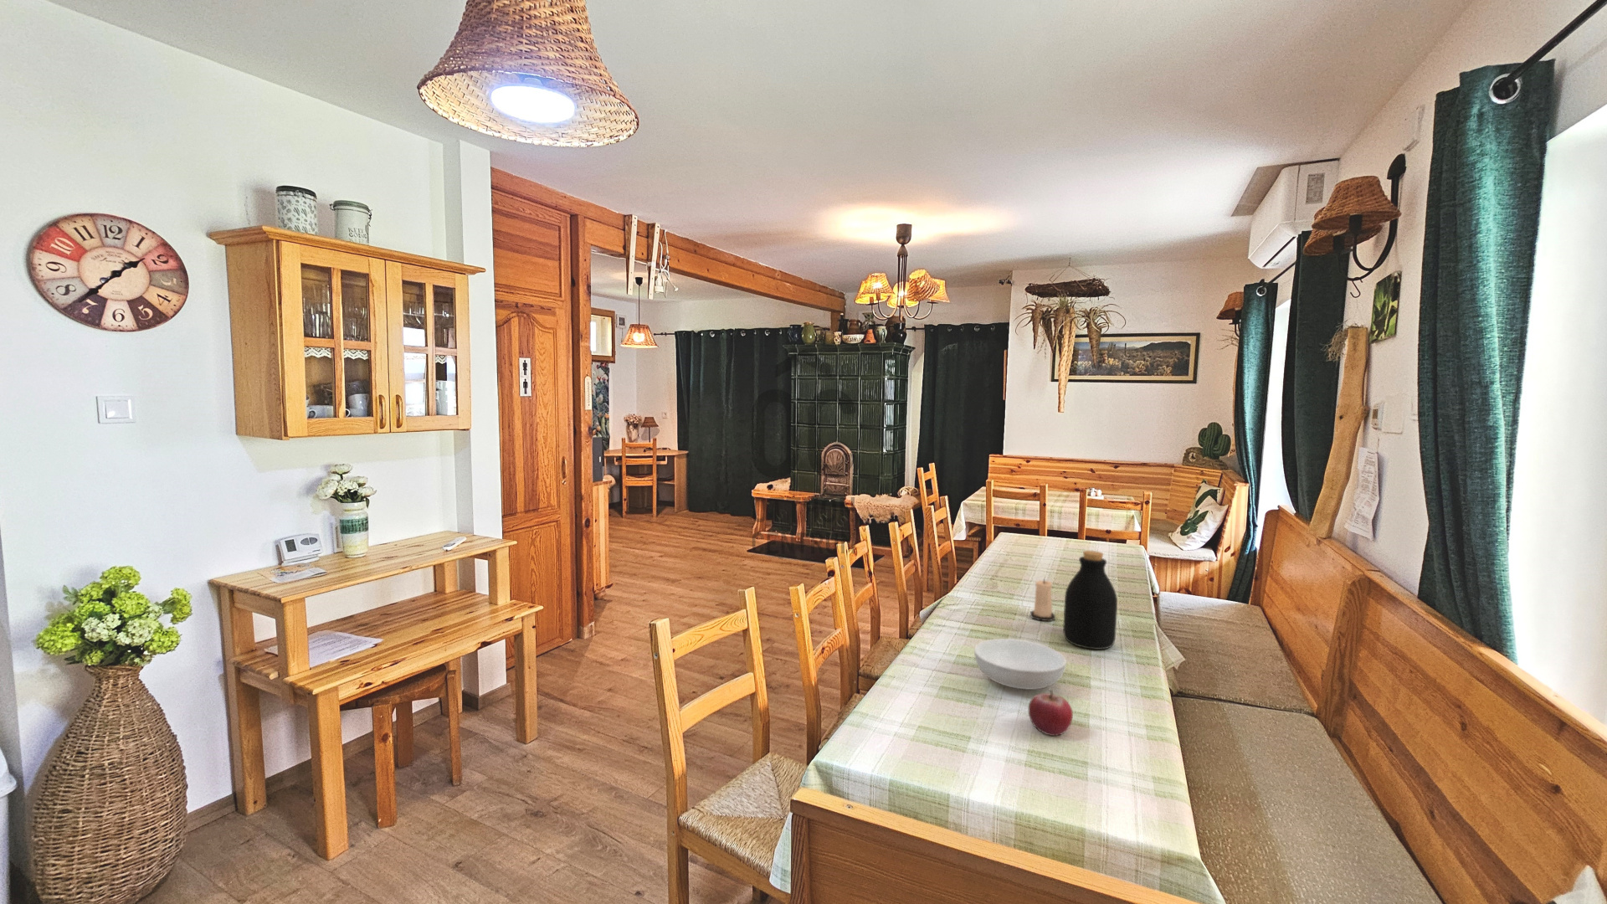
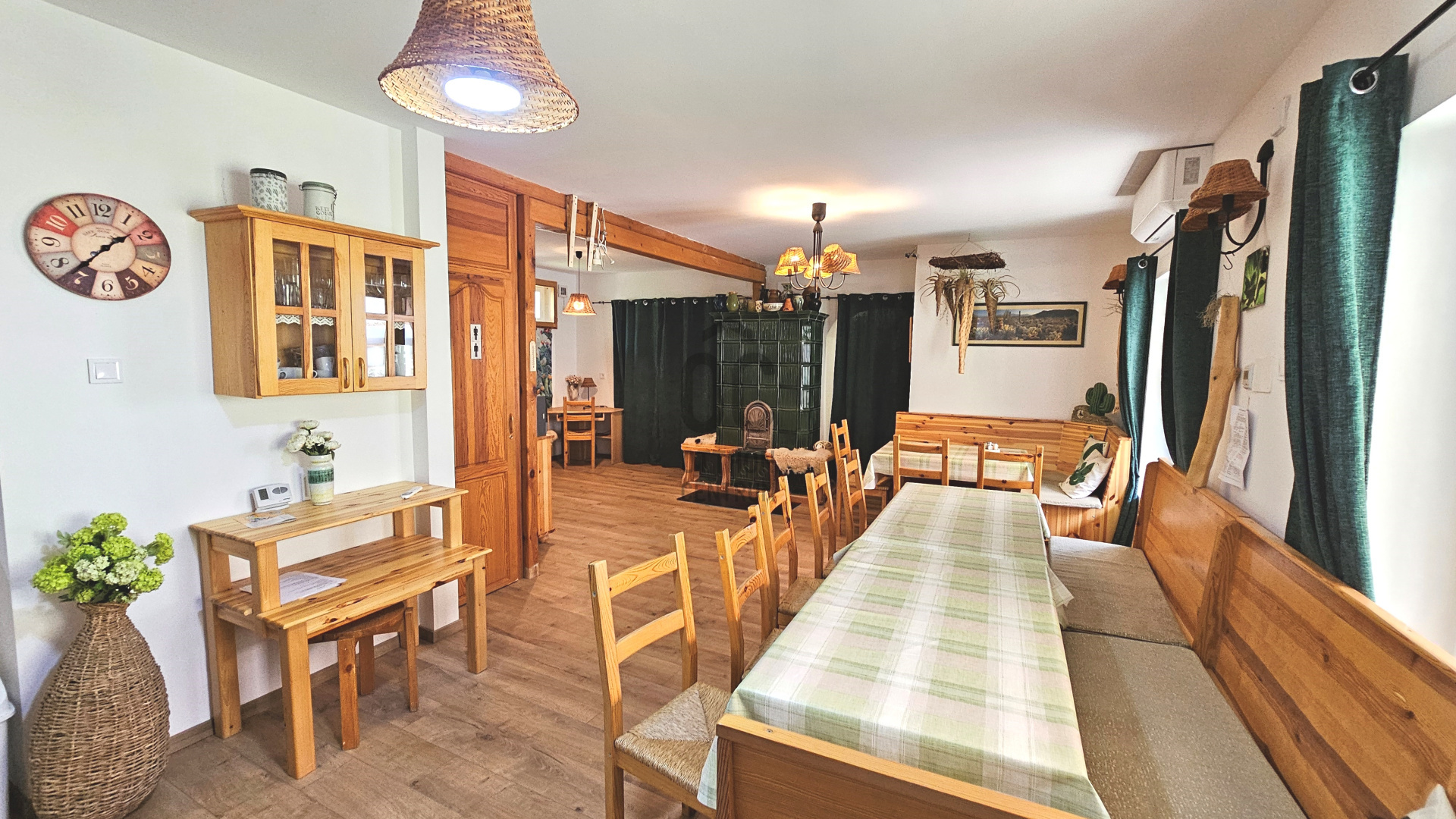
- serving bowl (1019, 667)
- candle (1043, 597)
- fruit (1051, 709)
- bottle (1090, 597)
